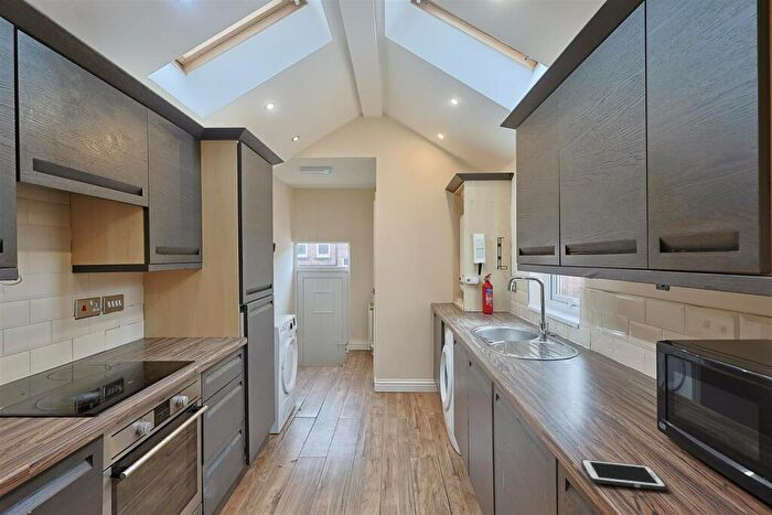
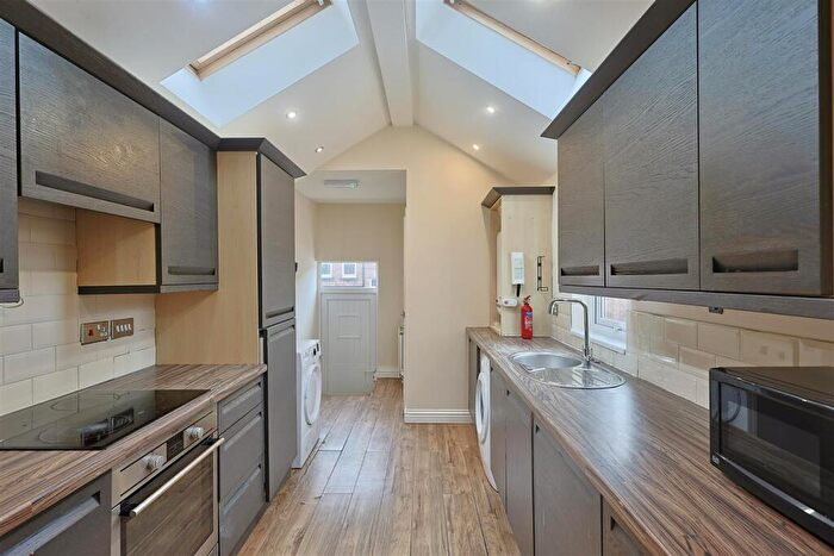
- cell phone (621, 474)
